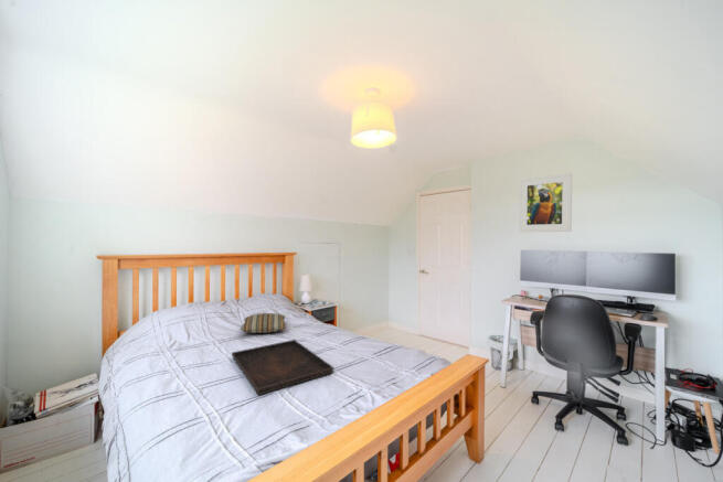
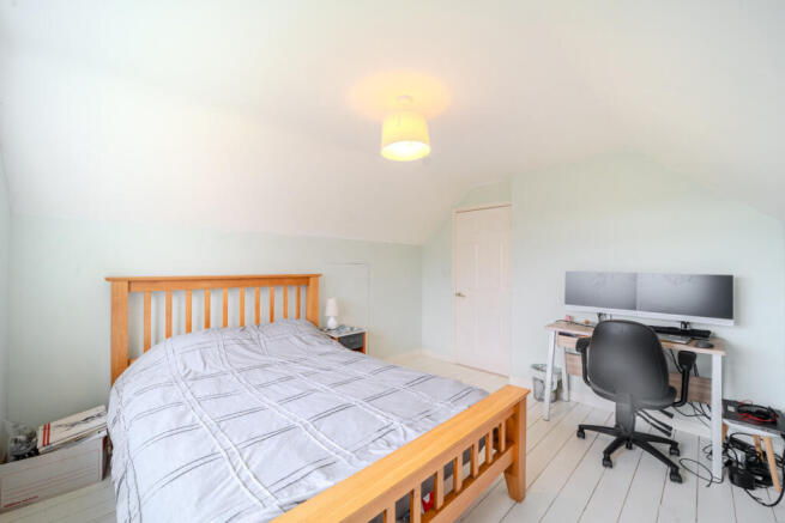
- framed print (544, 204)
- serving tray (279, 362)
- pillow (264, 322)
